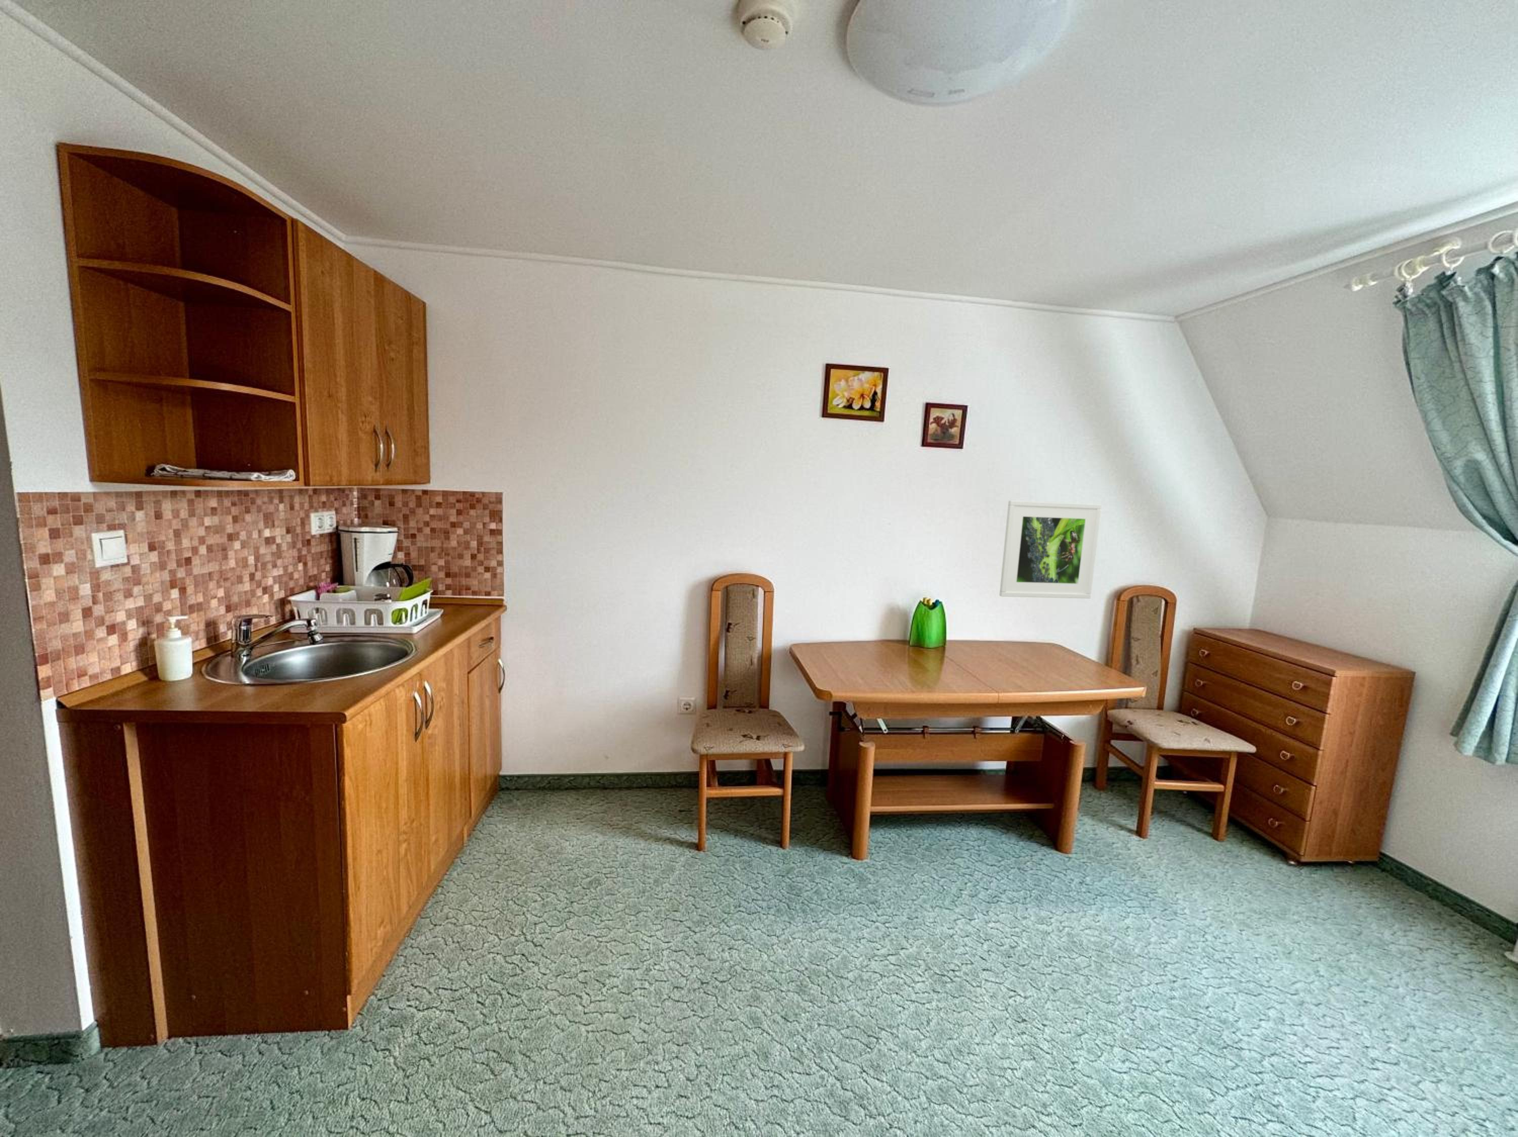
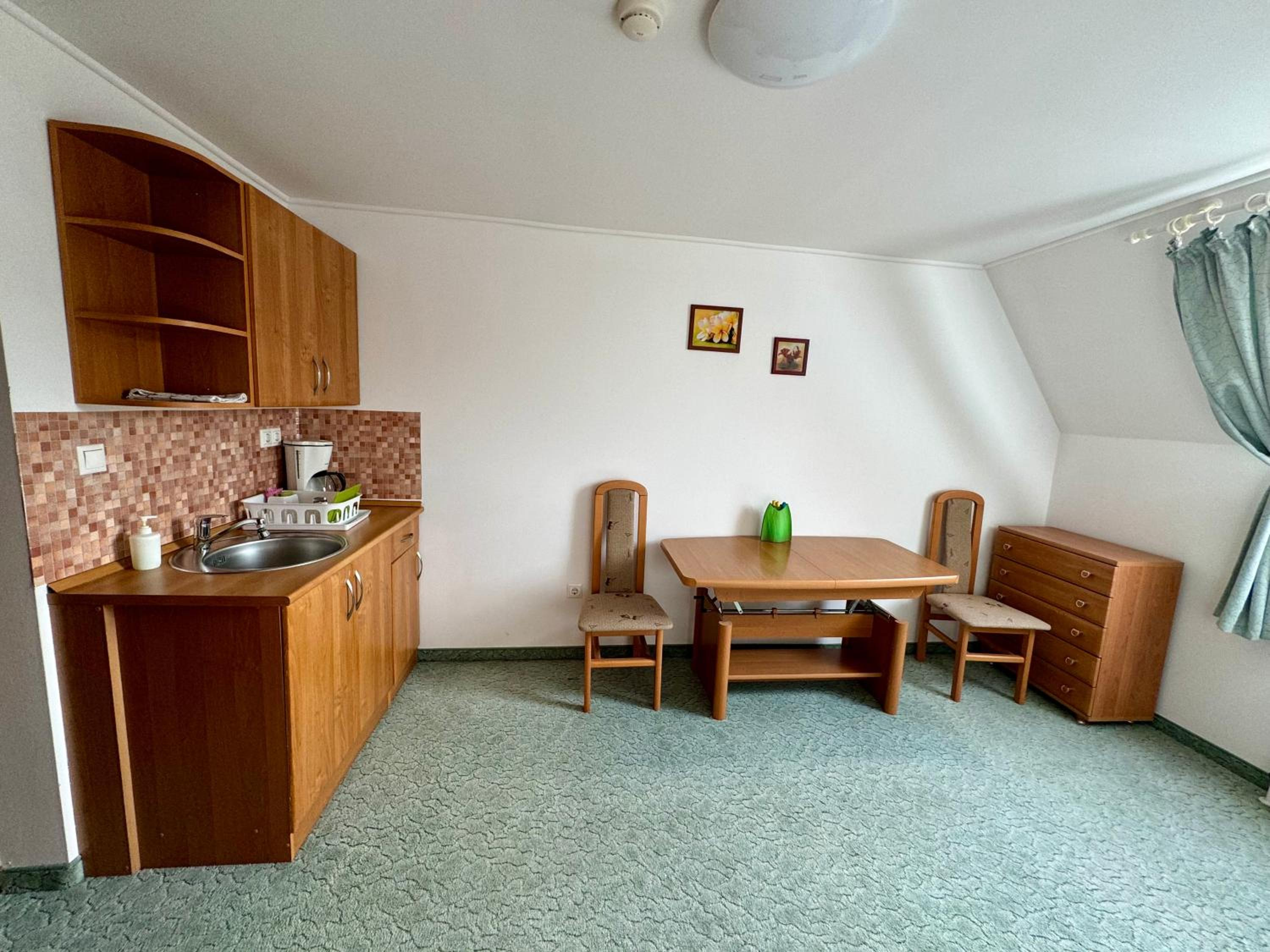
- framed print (1049, 551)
